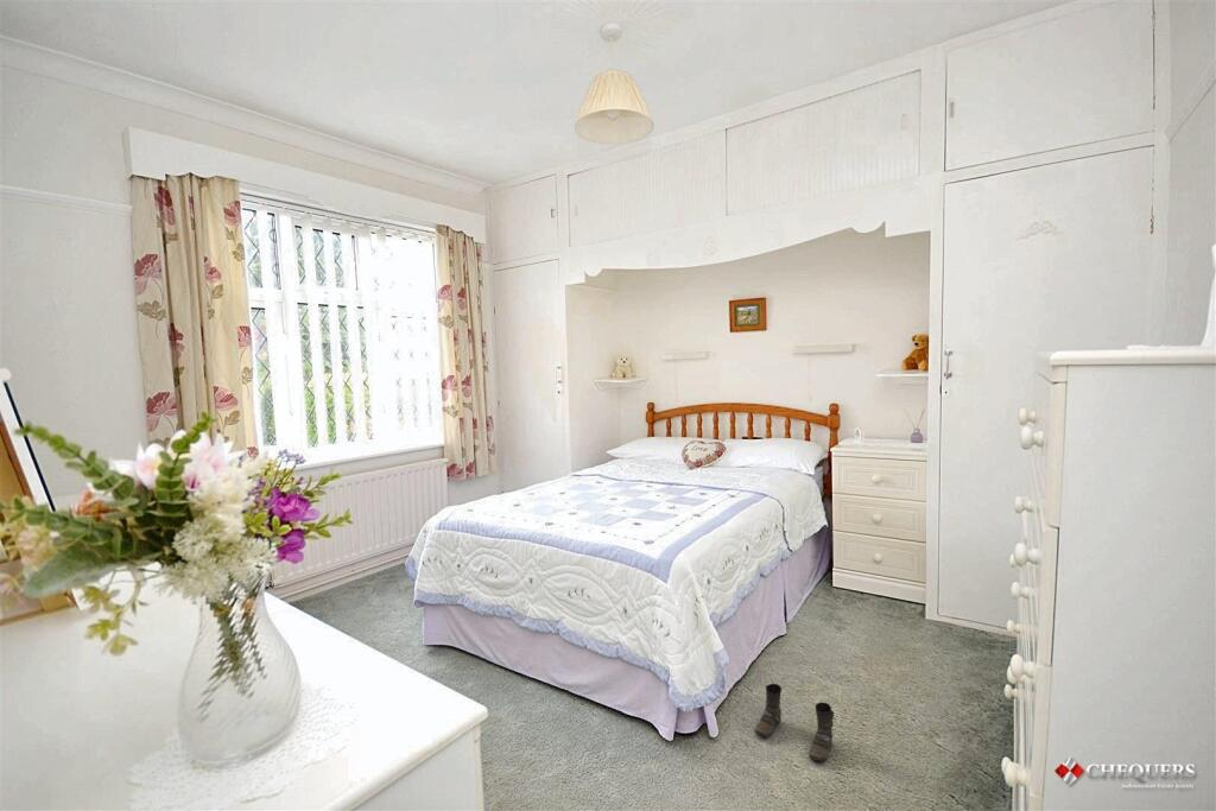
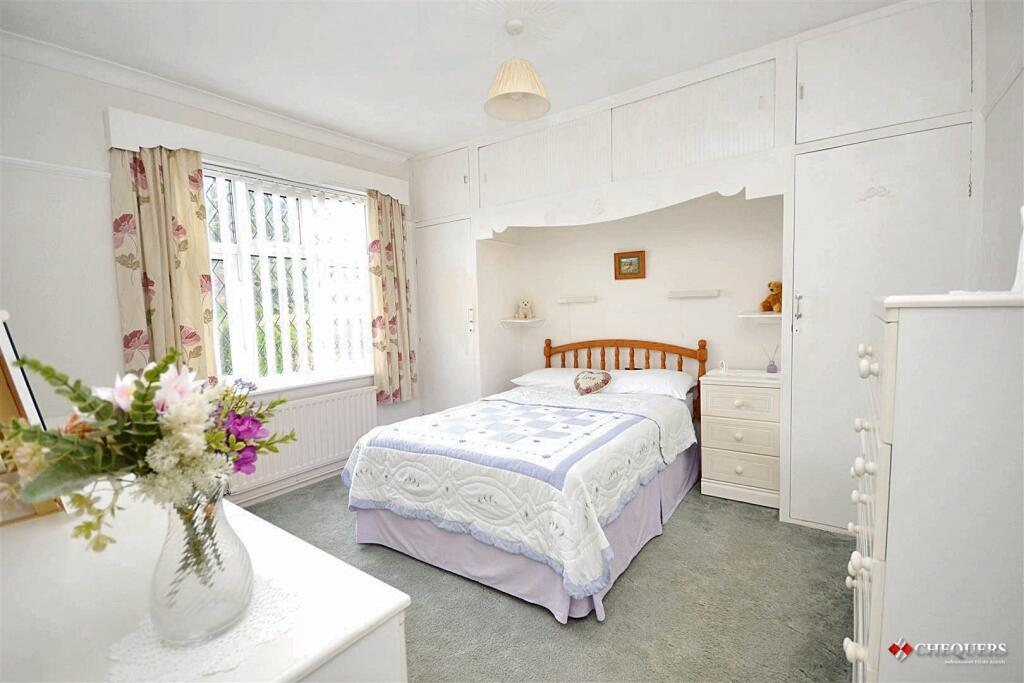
- boots (780, 716)
